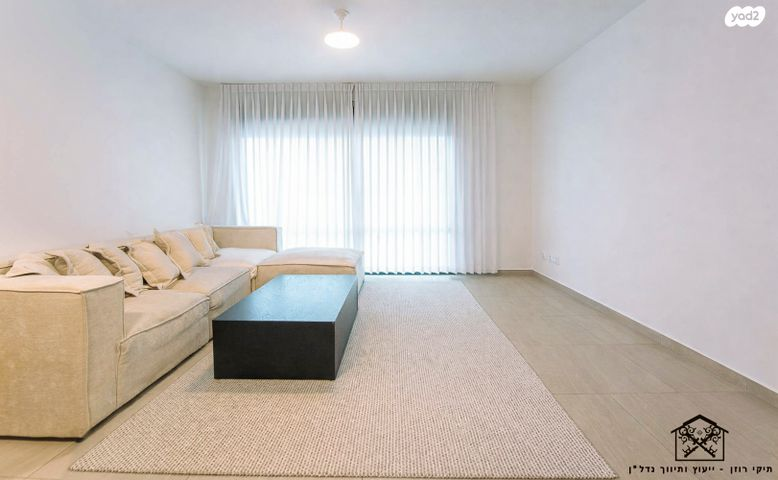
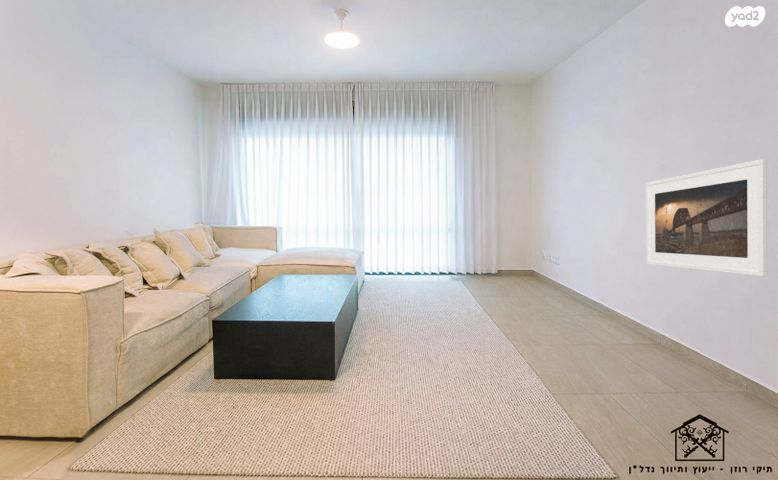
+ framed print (695, 221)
